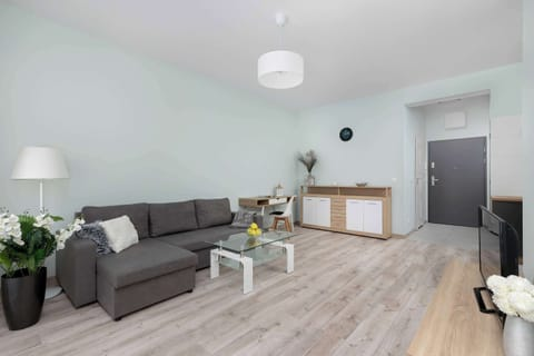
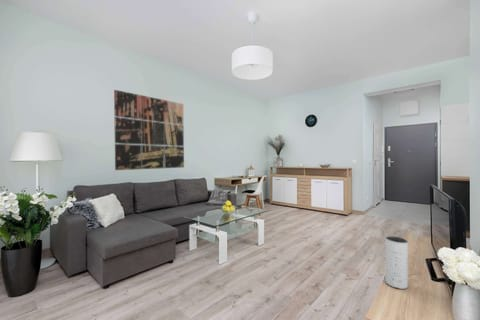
+ speaker (396, 261)
+ wall art (153, 133)
